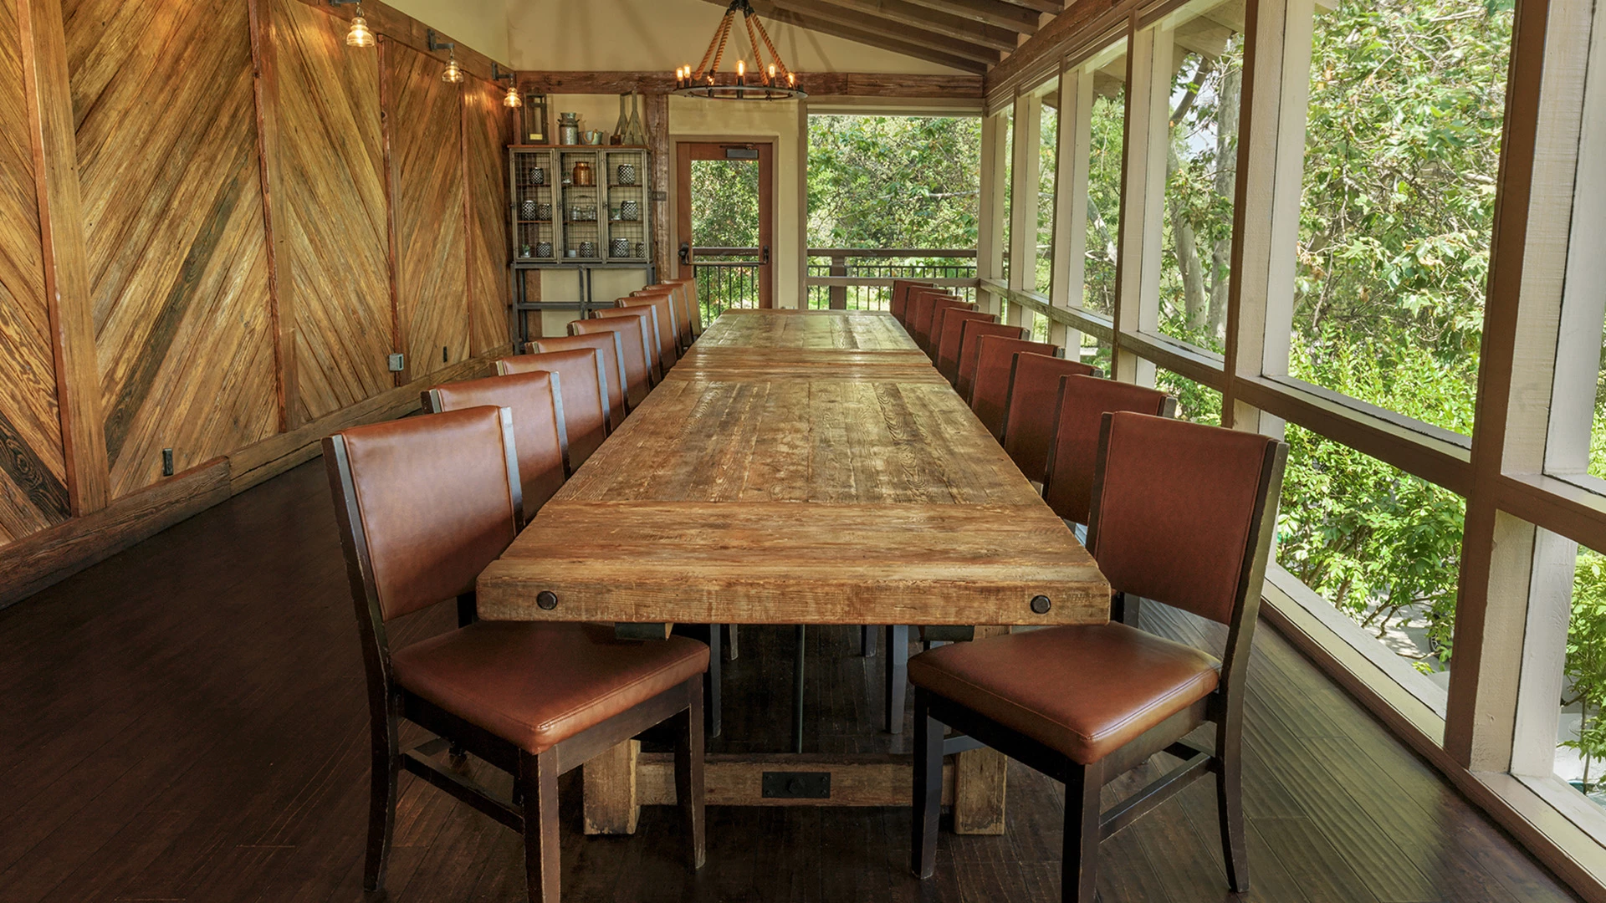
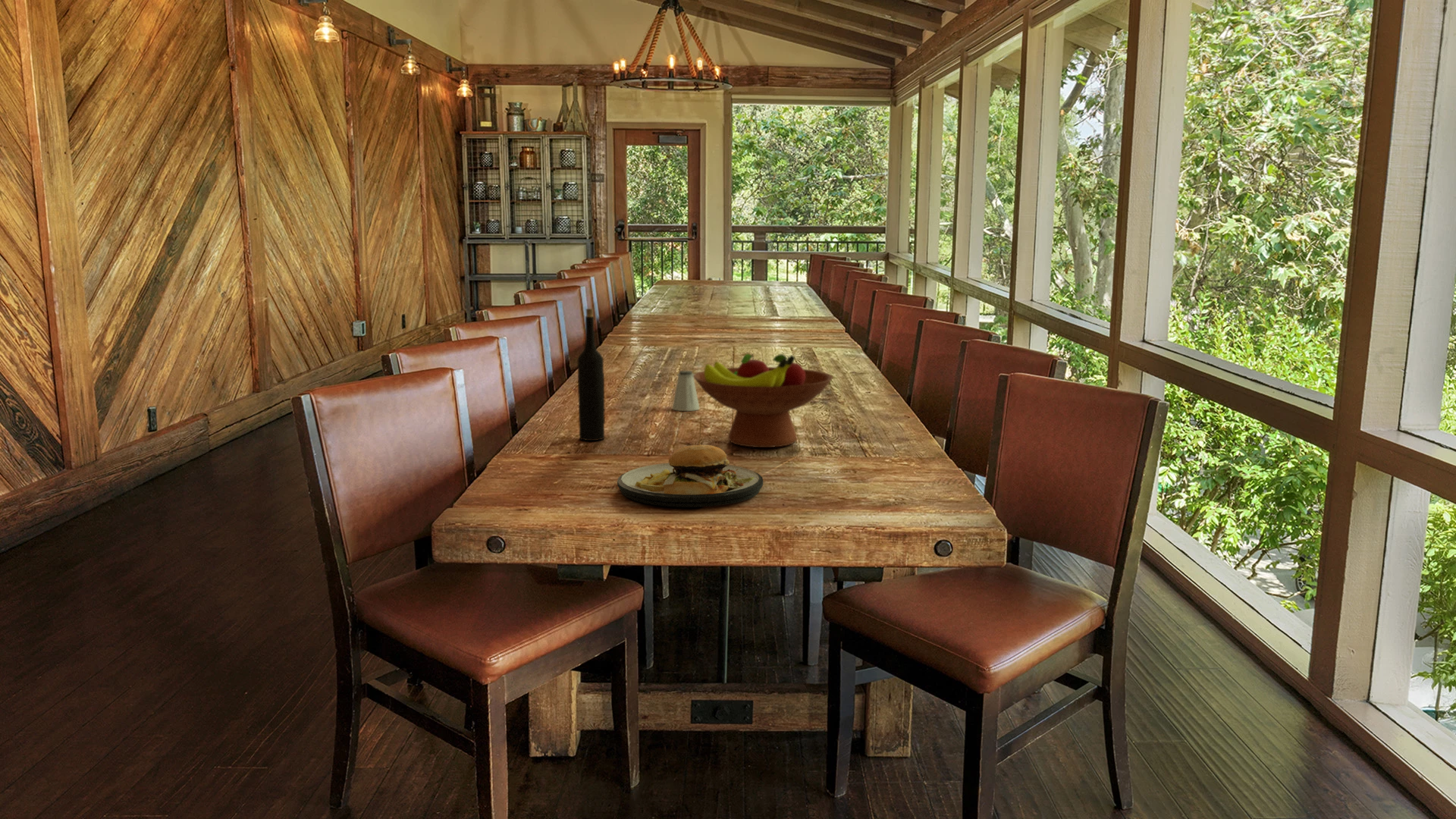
+ wine bottle (590, 374)
+ saltshaker (686, 390)
+ fruit bowl (763, 396)
+ plate (690, 452)
